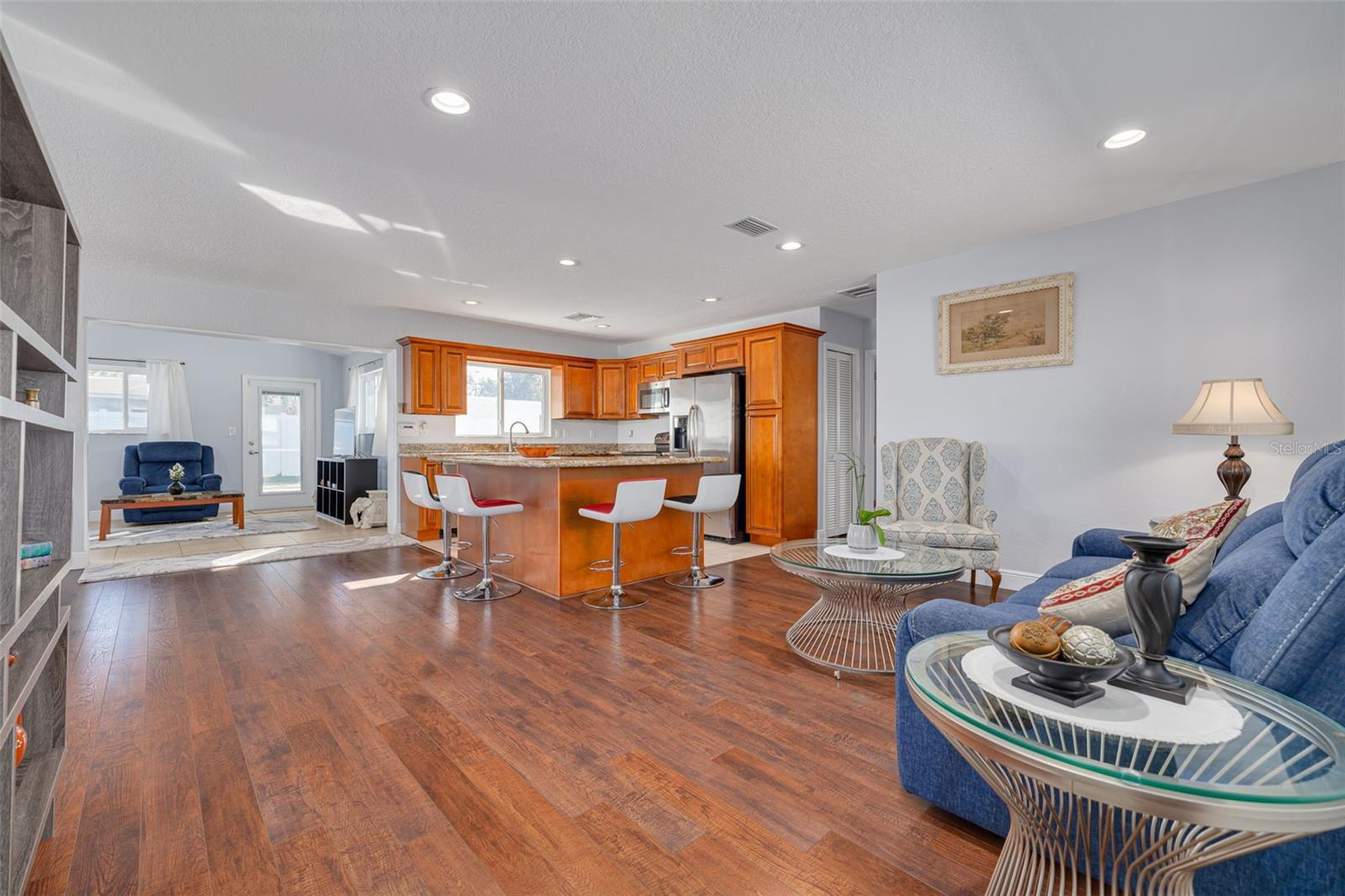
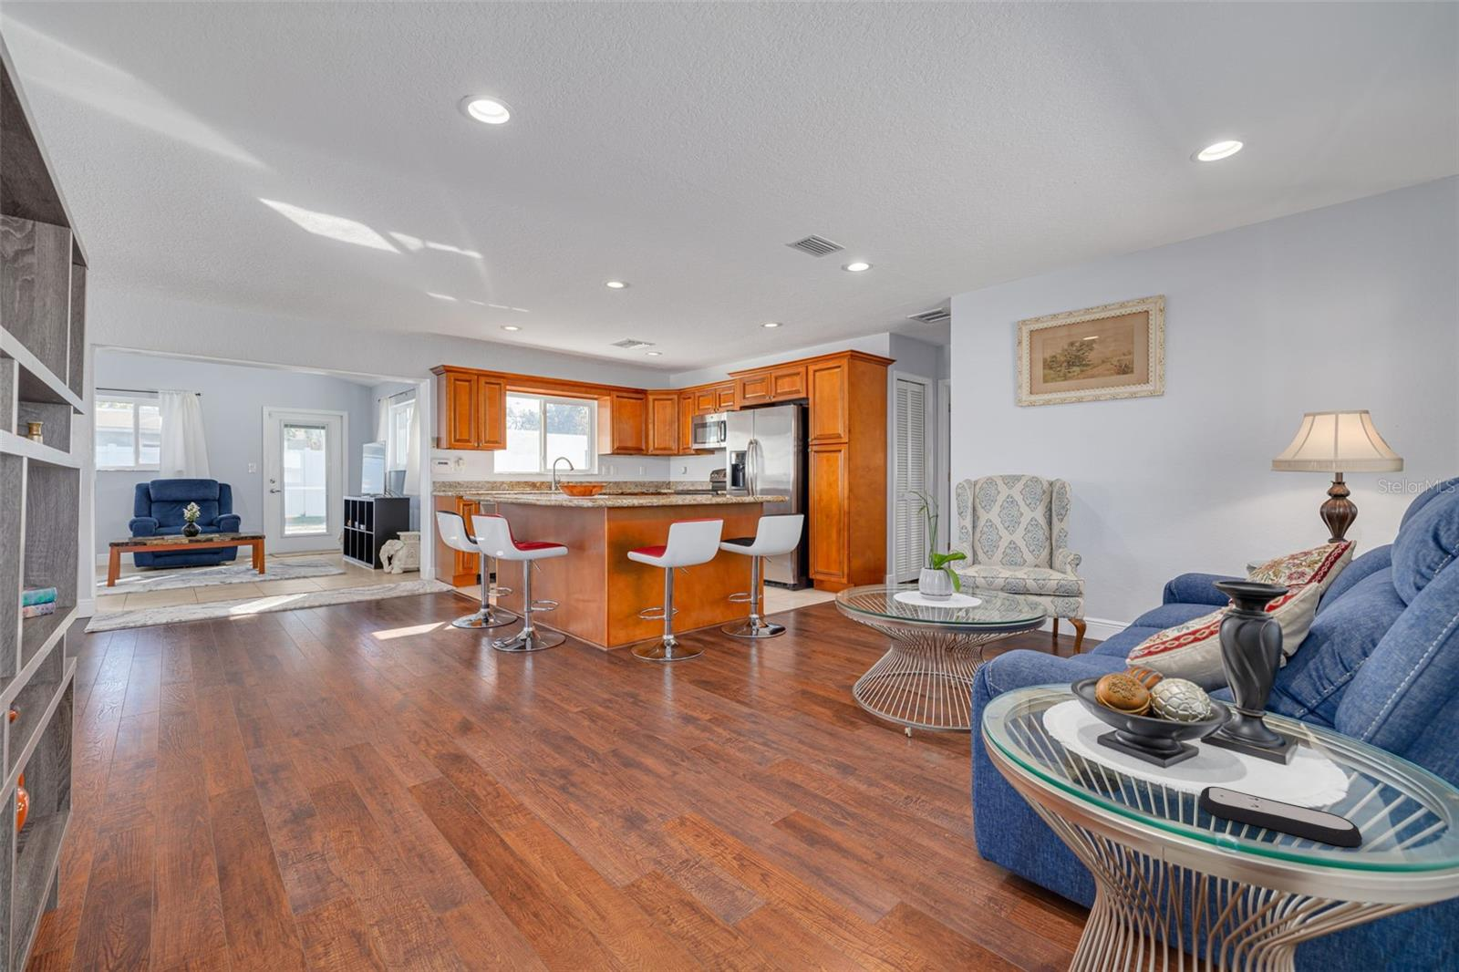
+ remote control (1276, 815)
